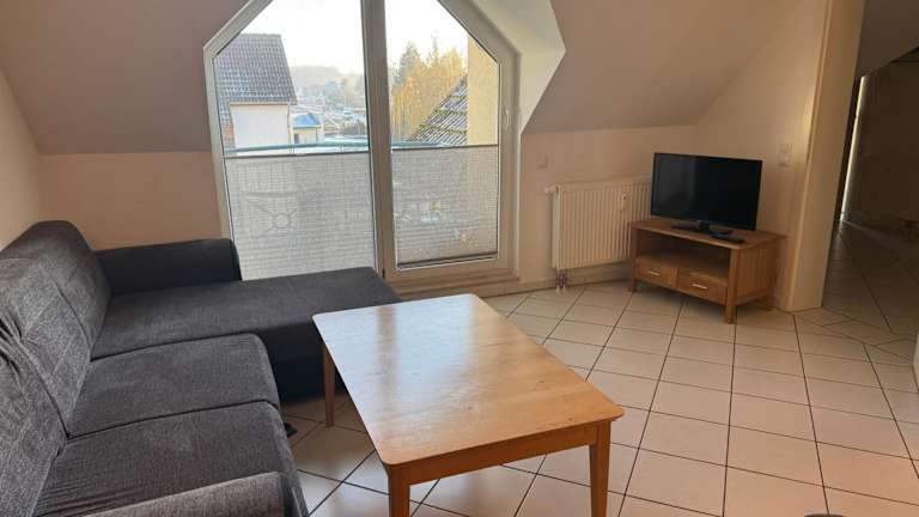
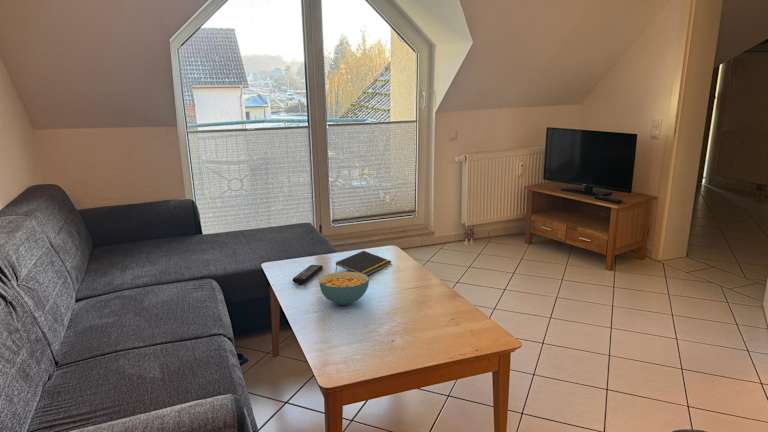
+ cereal bowl (344, 290)
+ remote control (308, 273)
+ notepad (364, 262)
